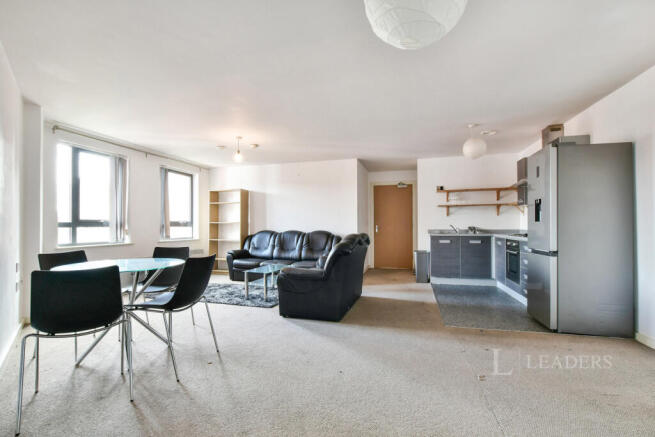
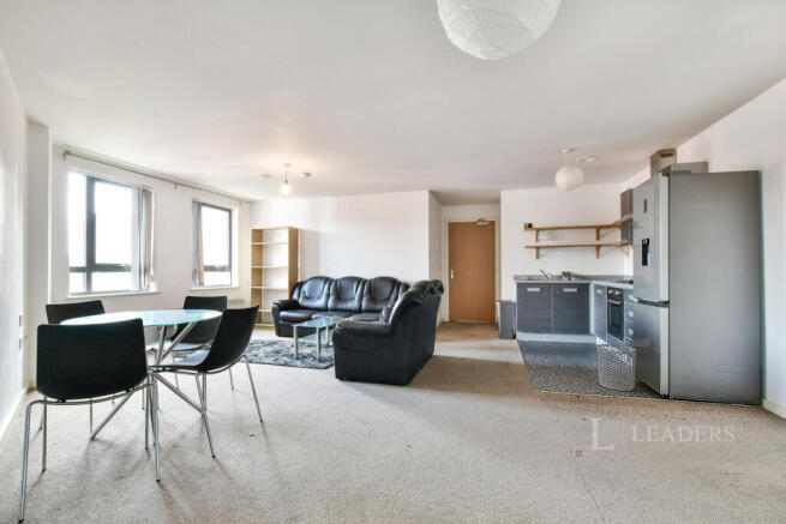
+ waste bin (616, 366)
